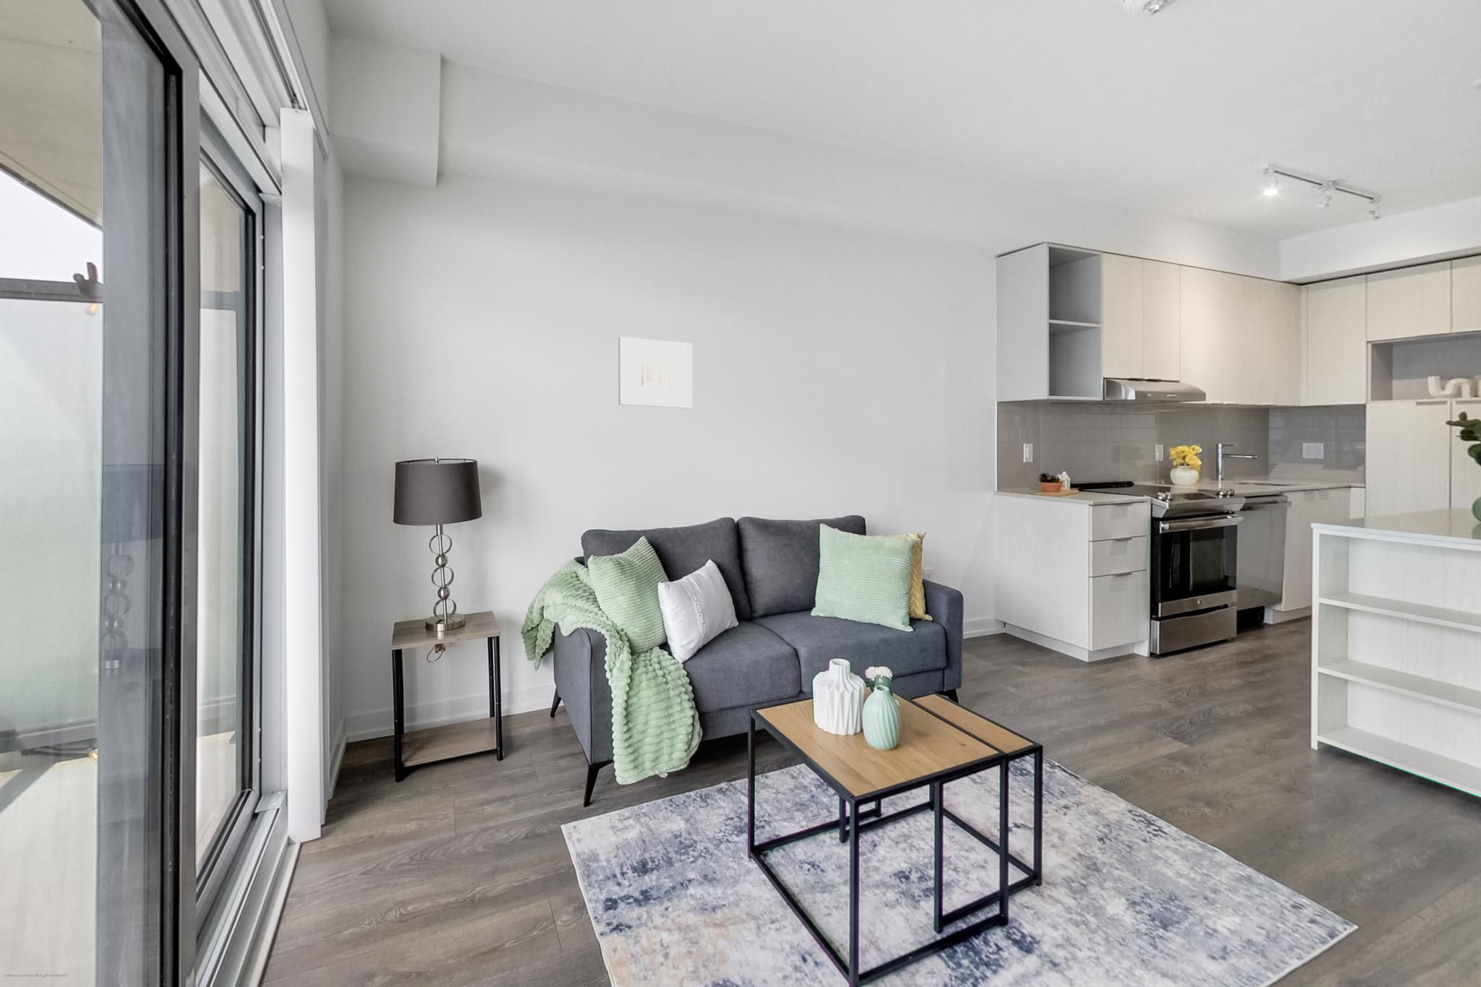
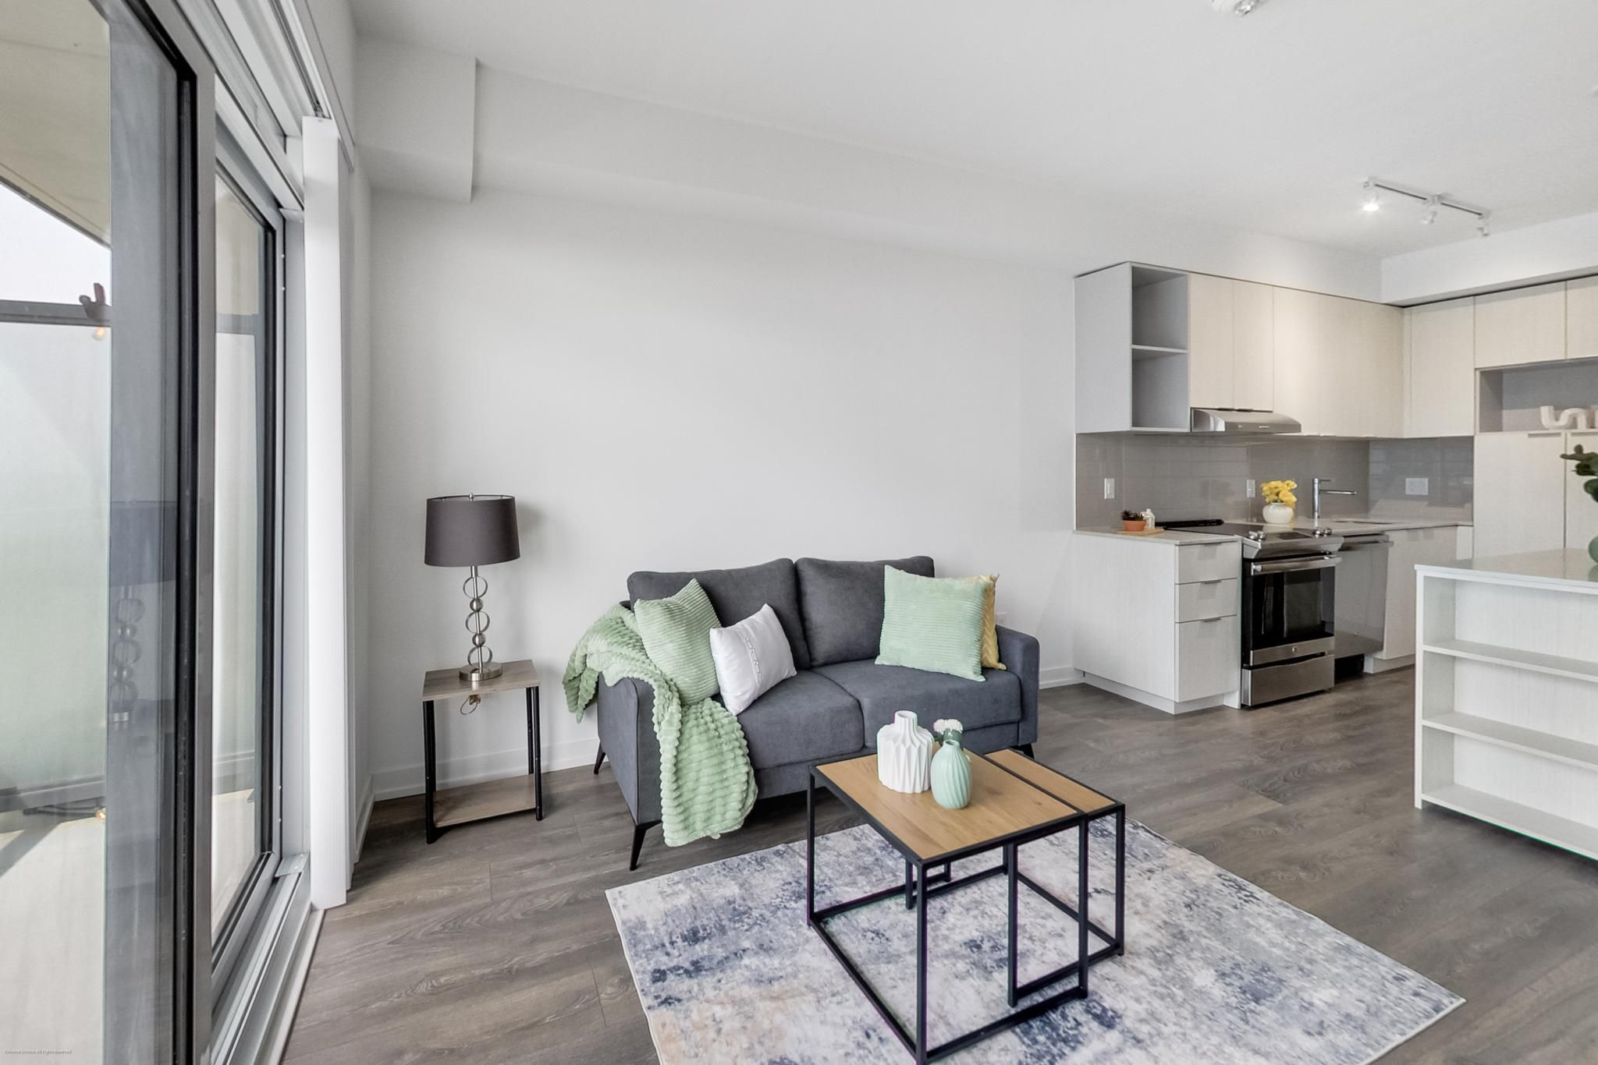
- wall art (656, 372)
